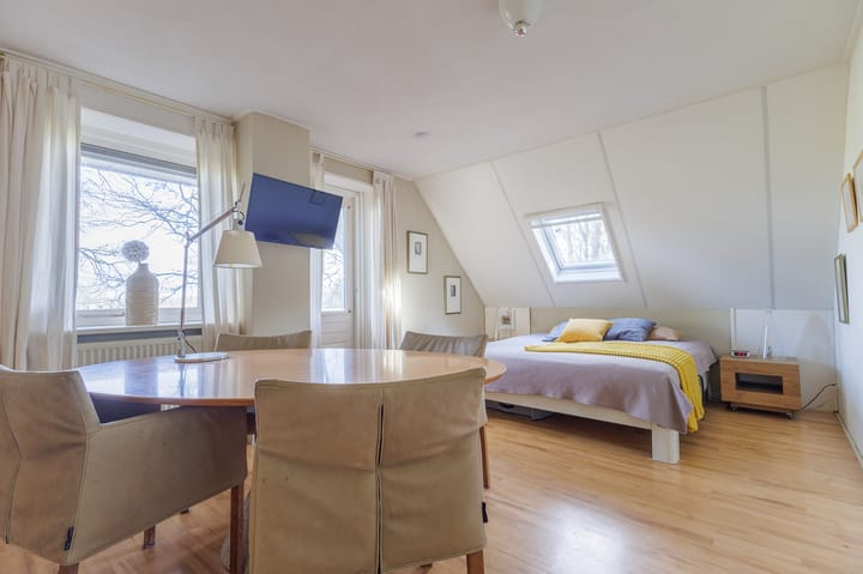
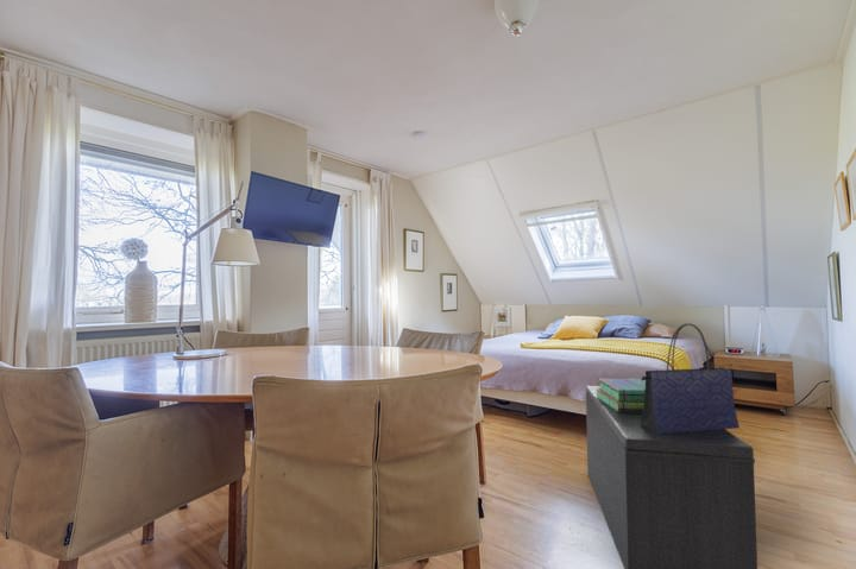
+ bench (649, 462)
+ tote bag (684, 374)
+ stack of books (643, 393)
